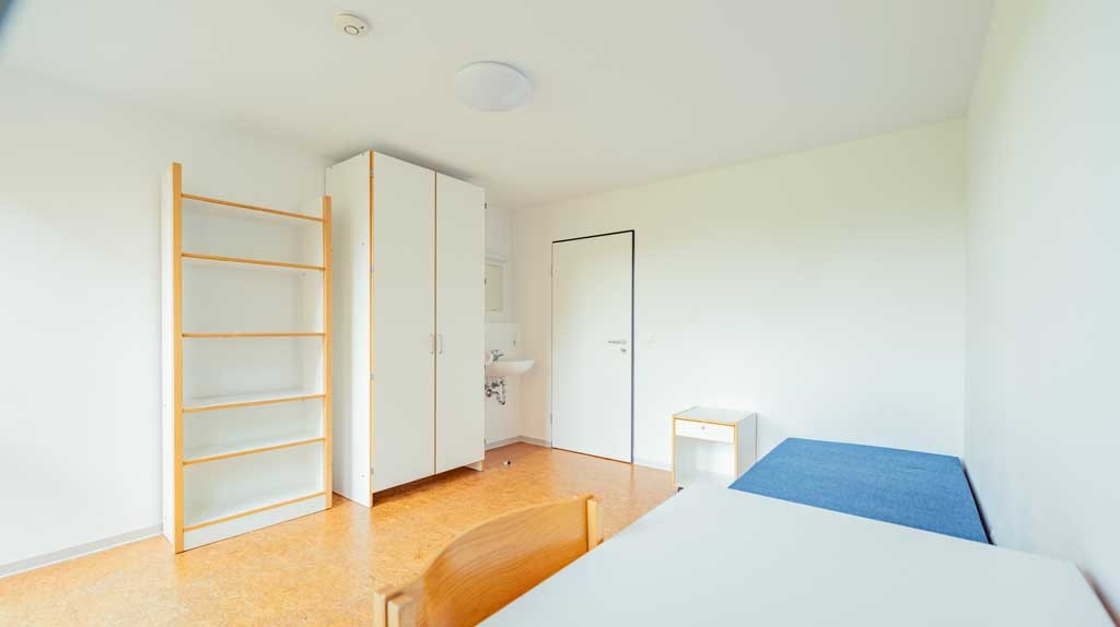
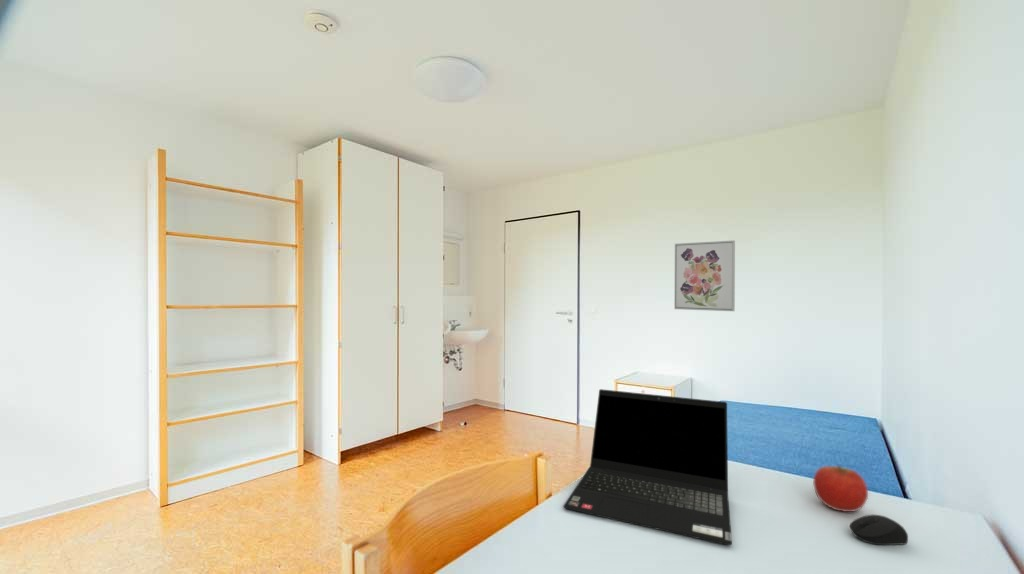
+ apple (839, 485)
+ laptop computer (651, 452)
+ computer mouse (878, 528)
+ wall art (703, 276)
